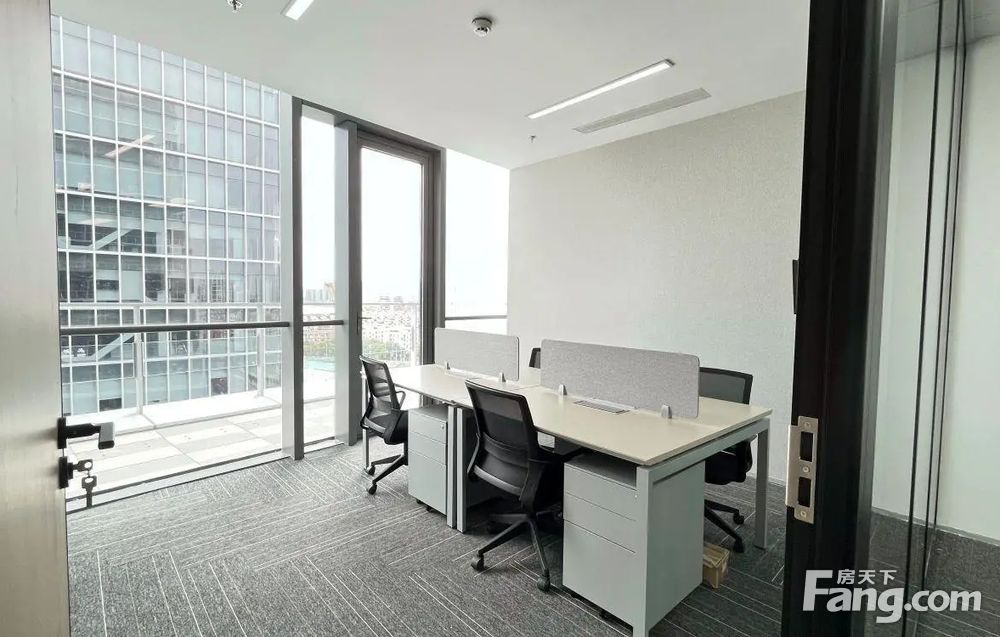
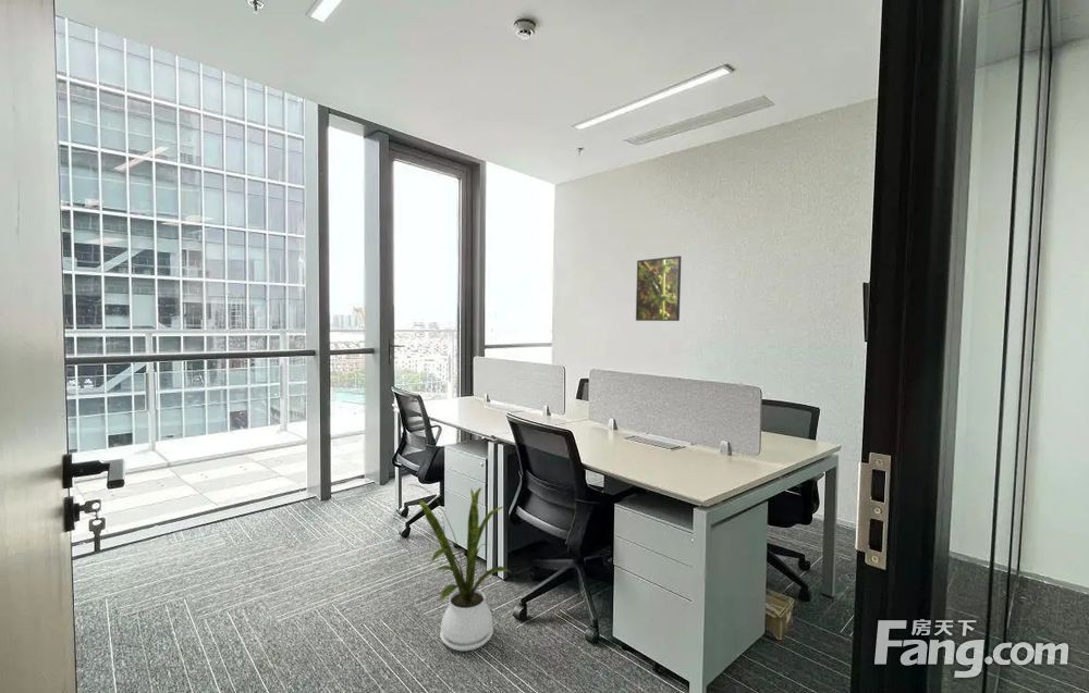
+ house plant (461, 558)
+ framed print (657, 289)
